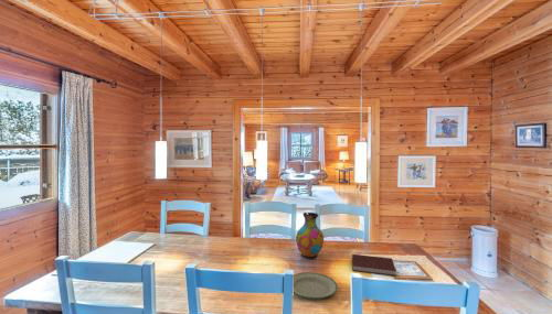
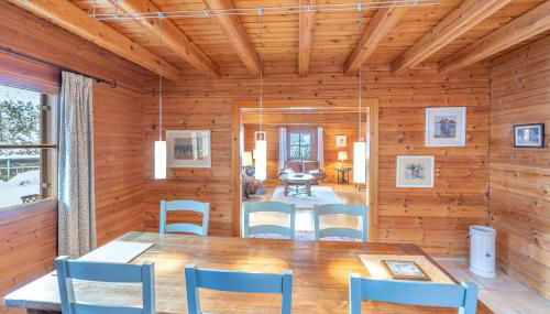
- notebook (372, 263)
- vase (309, 235)
- plate (311, 286)
